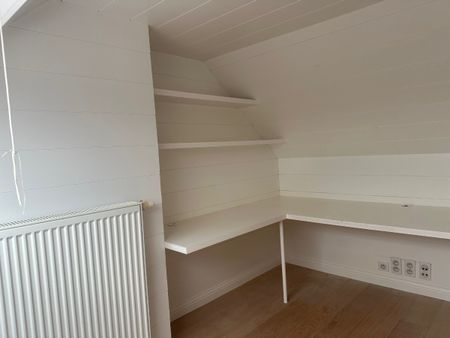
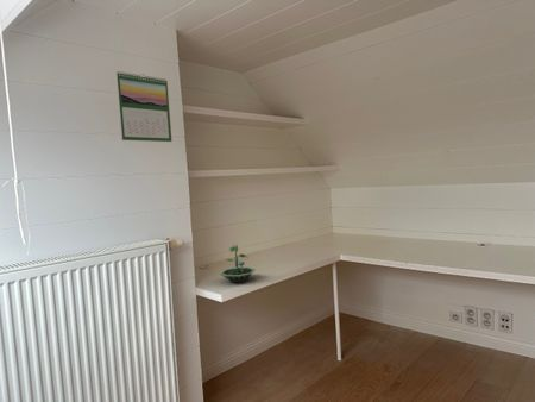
+ terrarium (235, 251)
+ calendar (145, 107)
